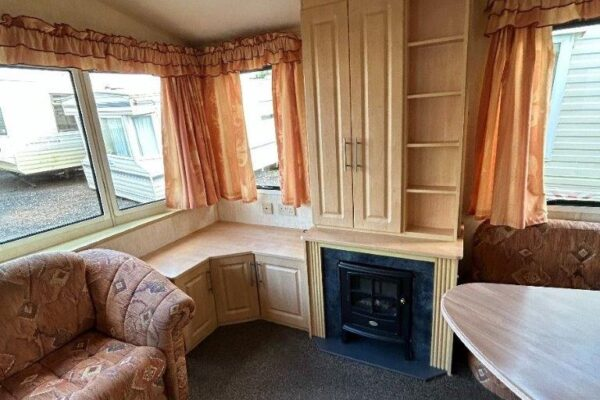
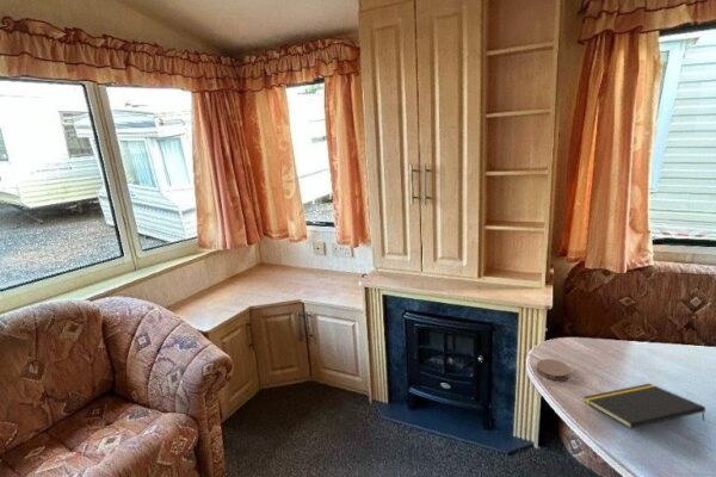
+ coaster (553, 368)
+ notepad (641, 403)
